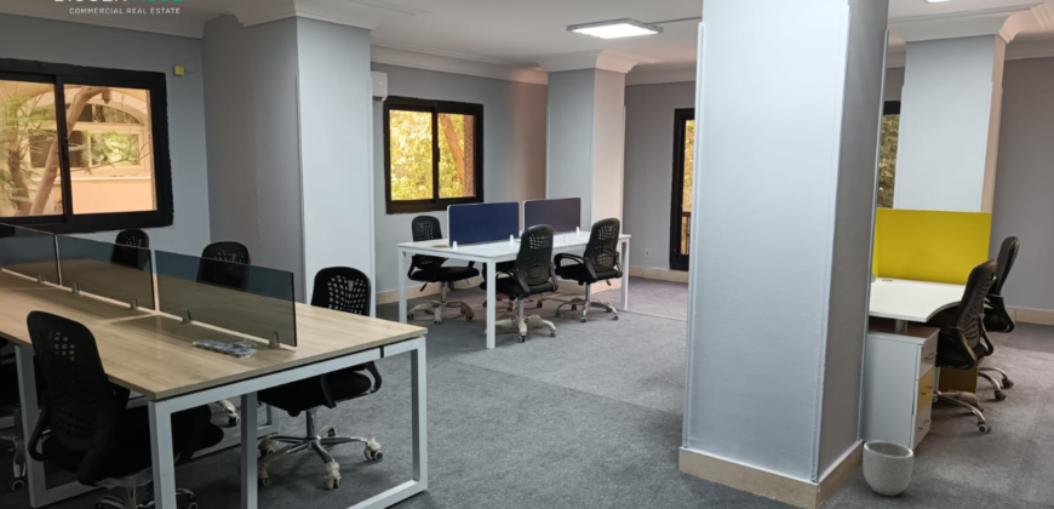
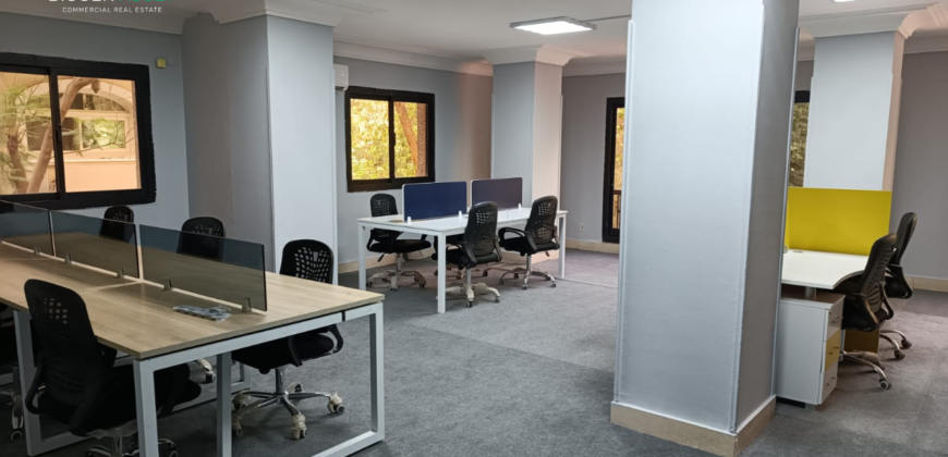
- planter (887, 469)
